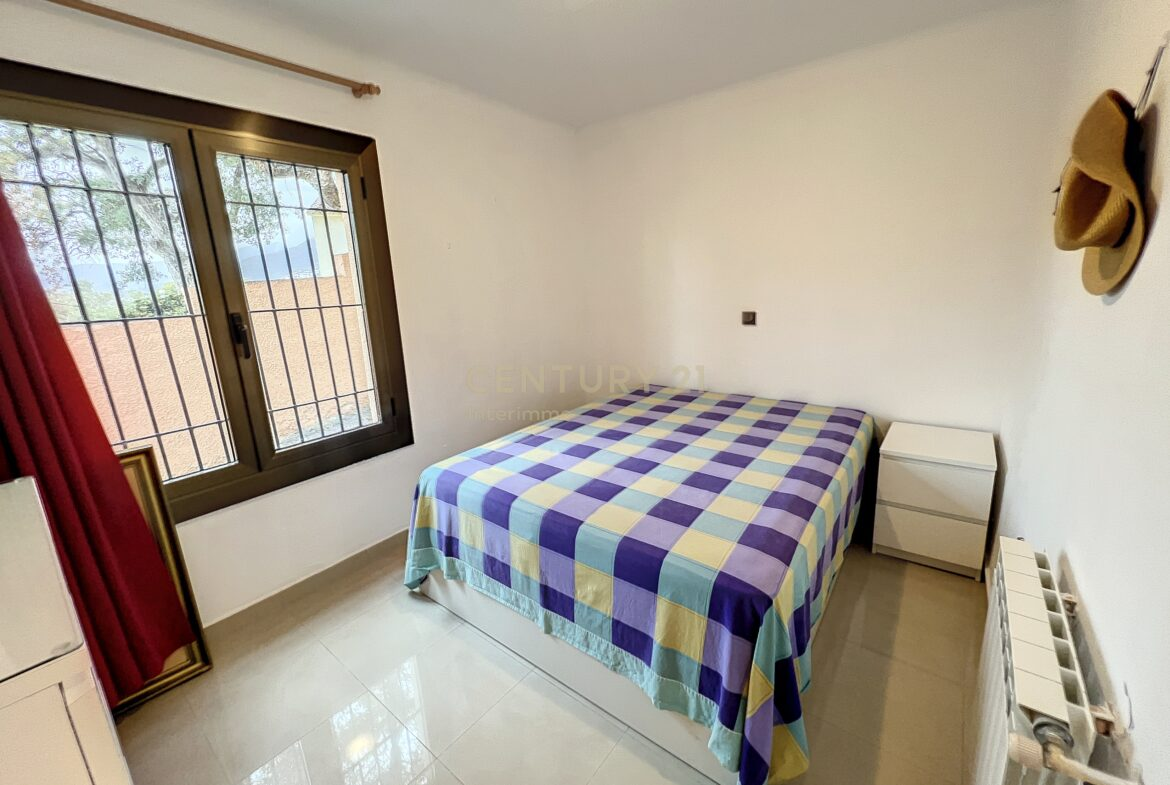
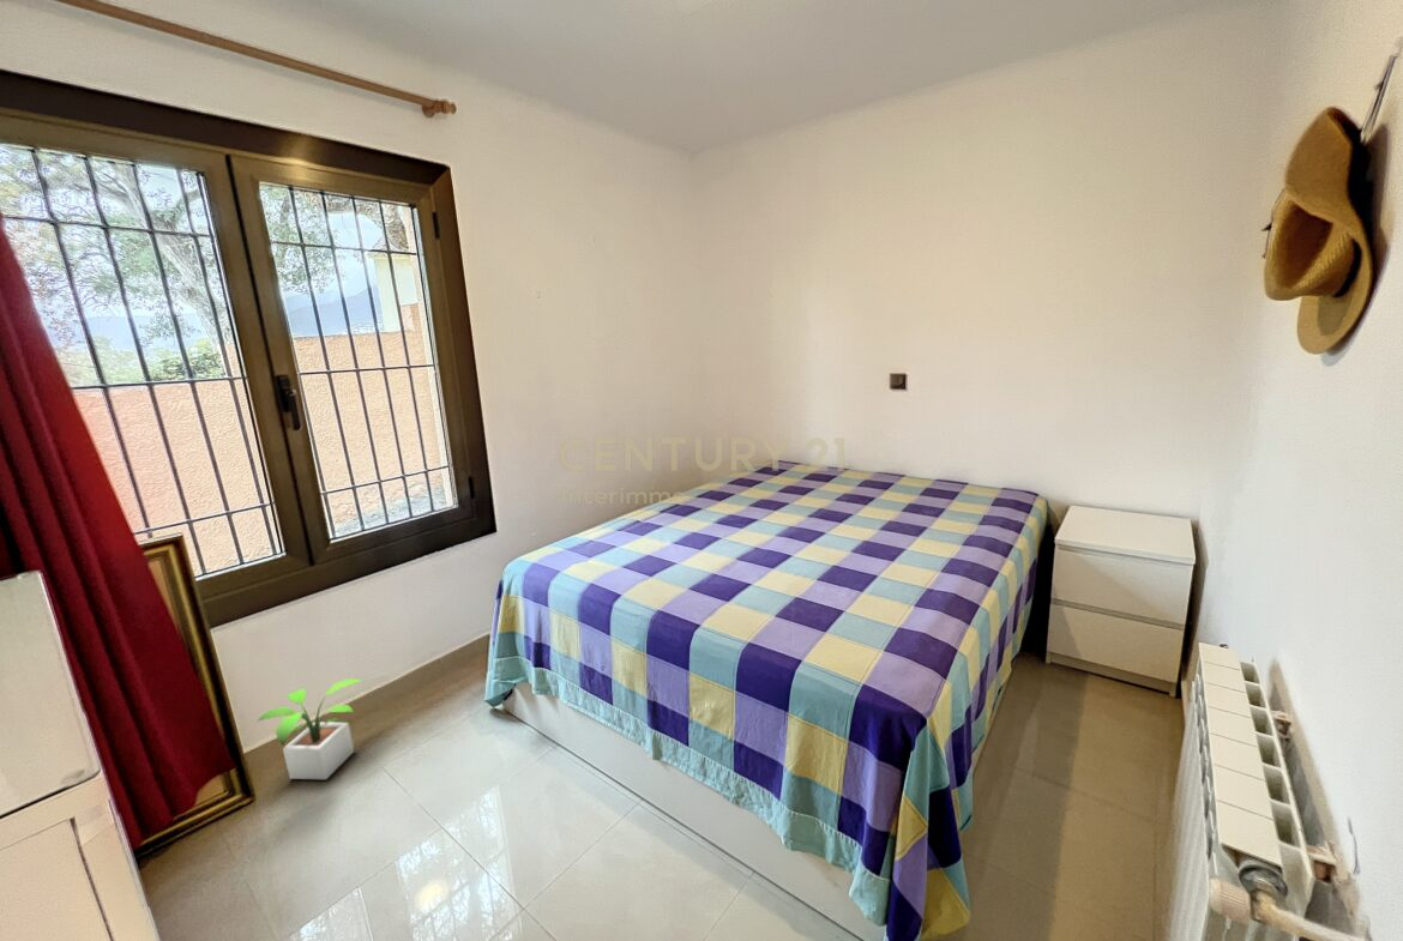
+ potted plant (309, 734)
